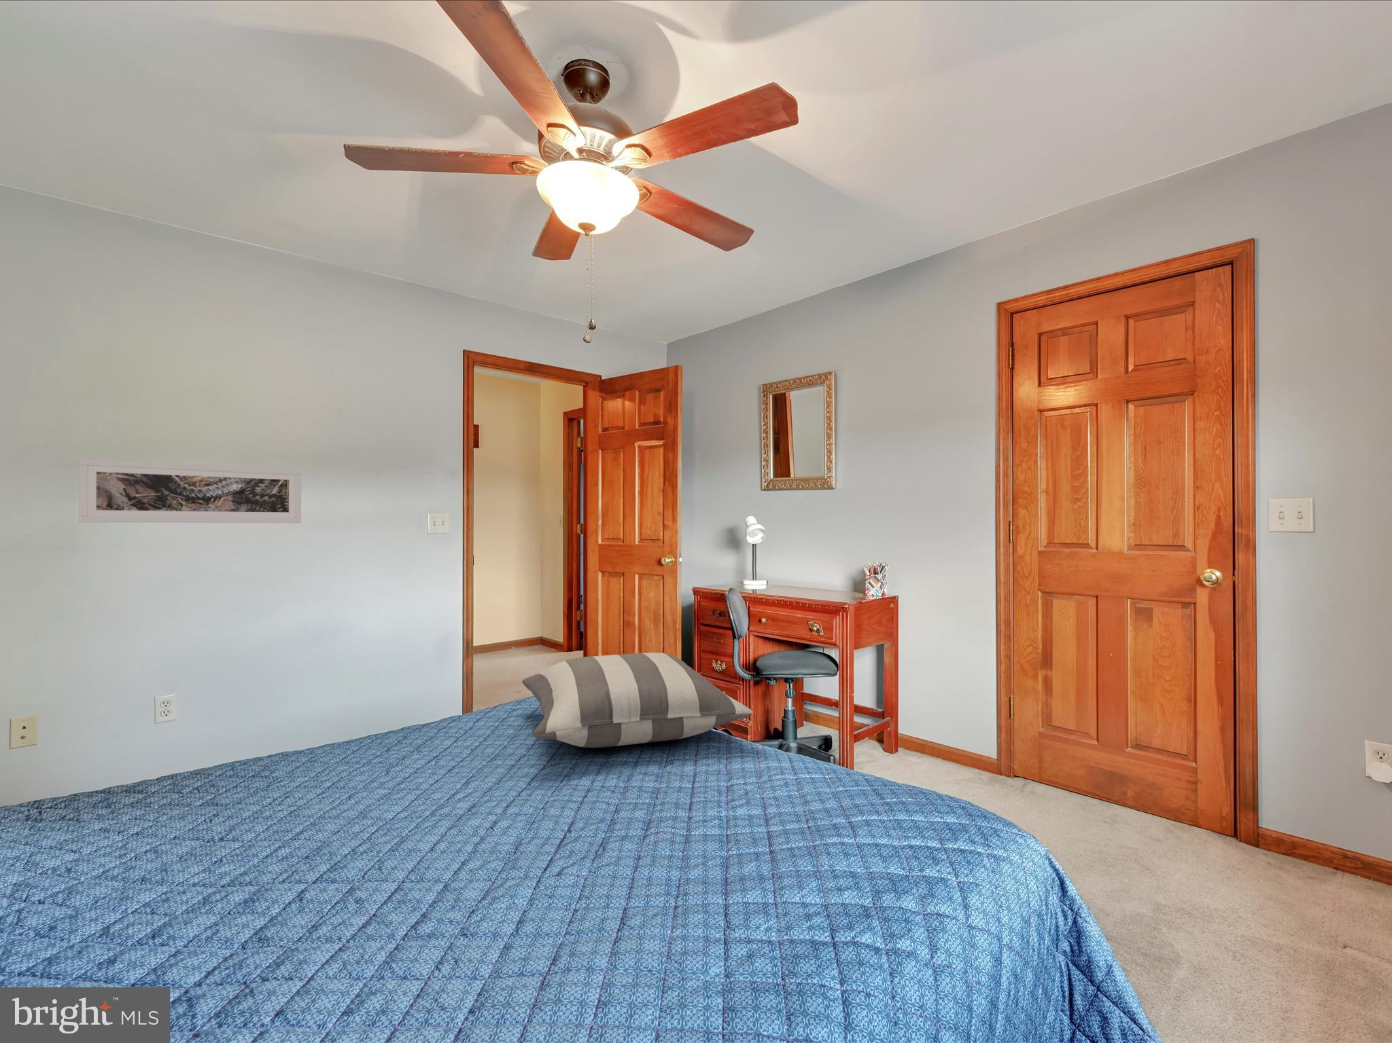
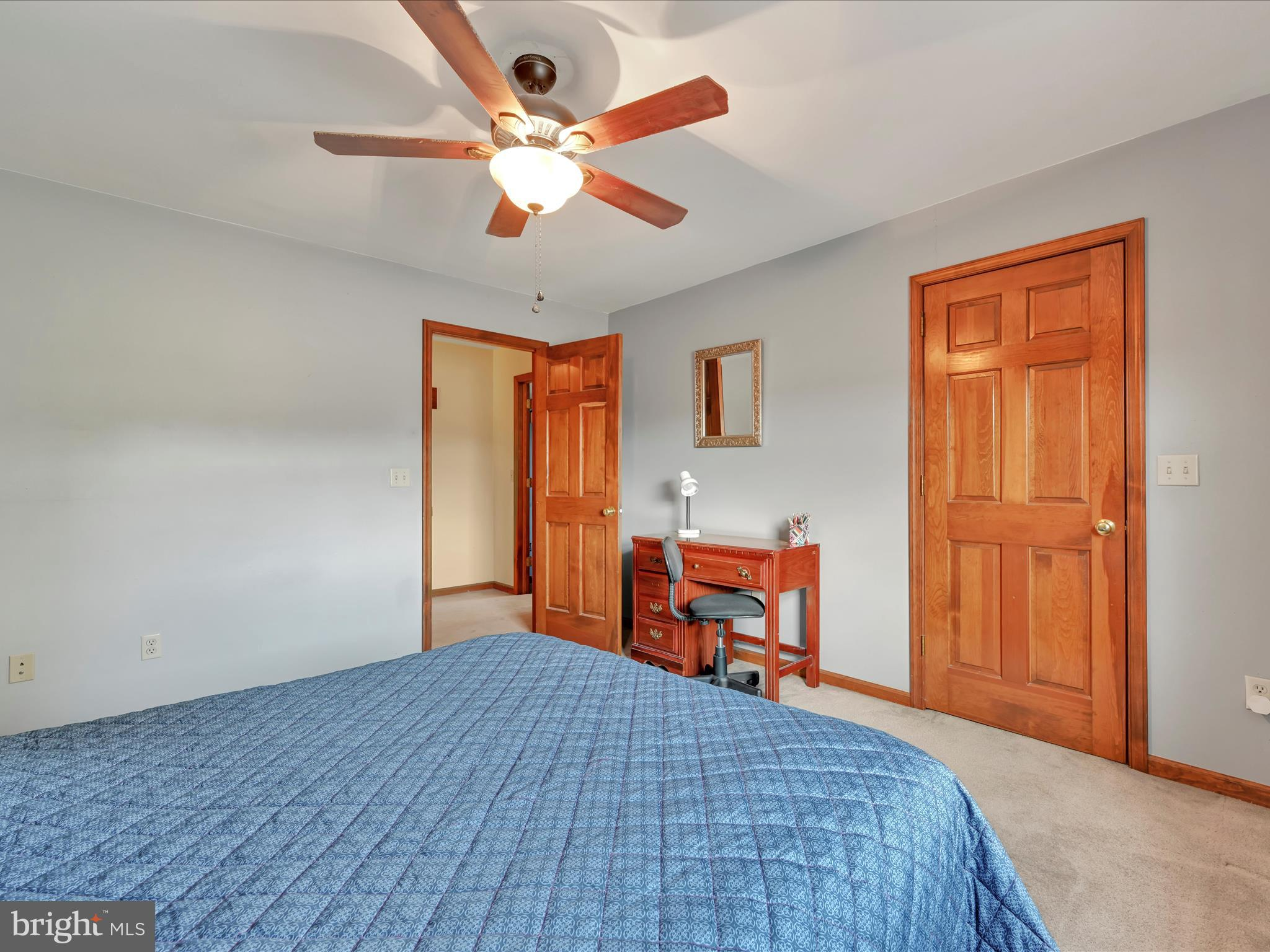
- pillow (627, 695)
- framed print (199, 494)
